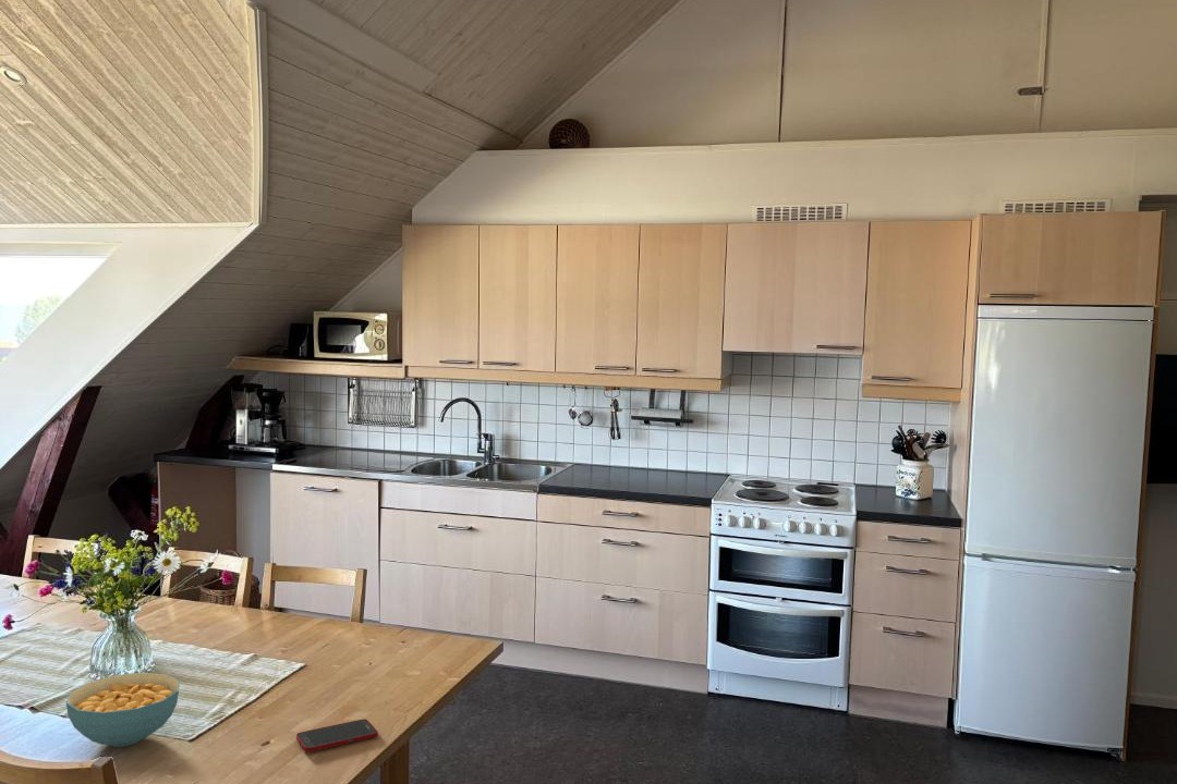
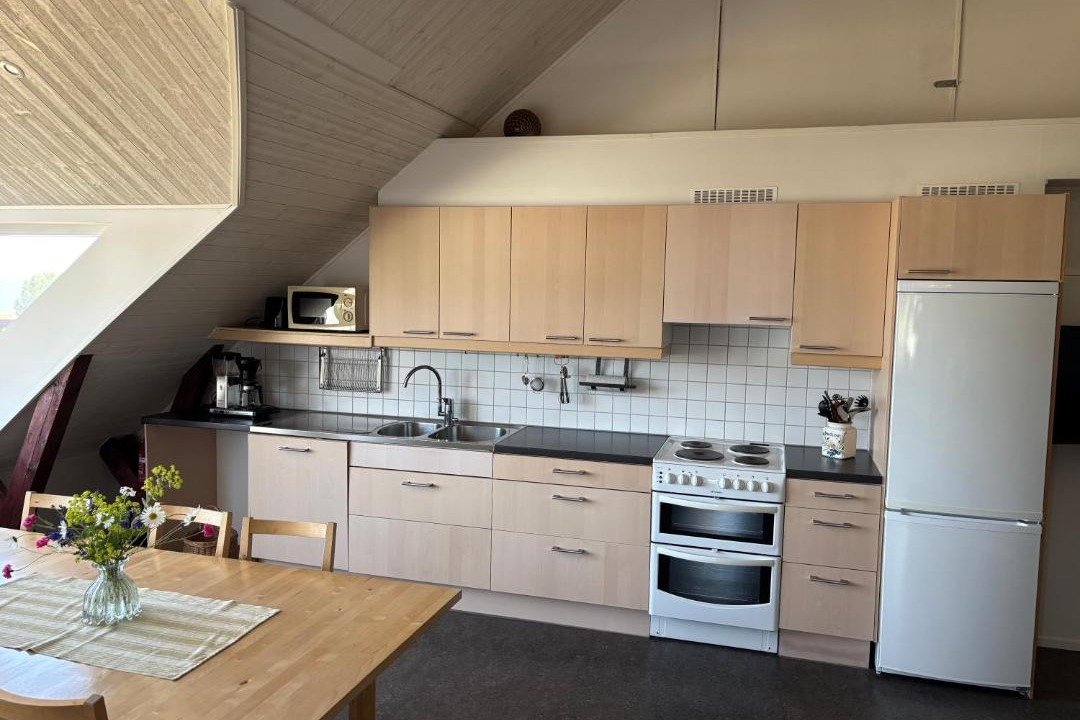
- cell phone (337, 735)
- cereal bowl (124, 715)
